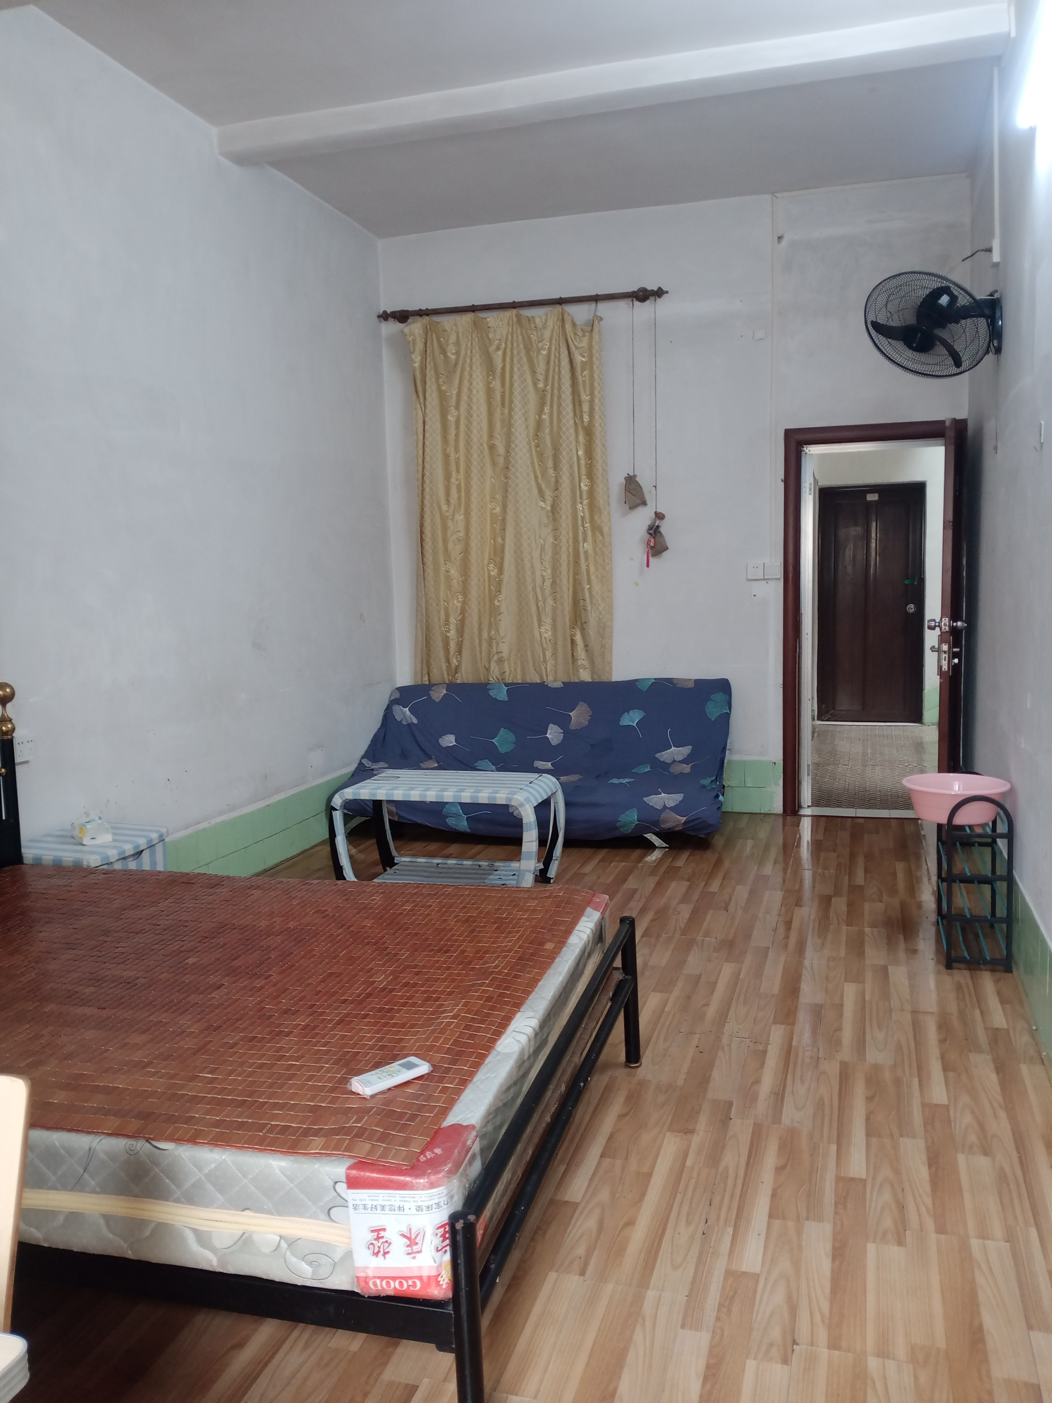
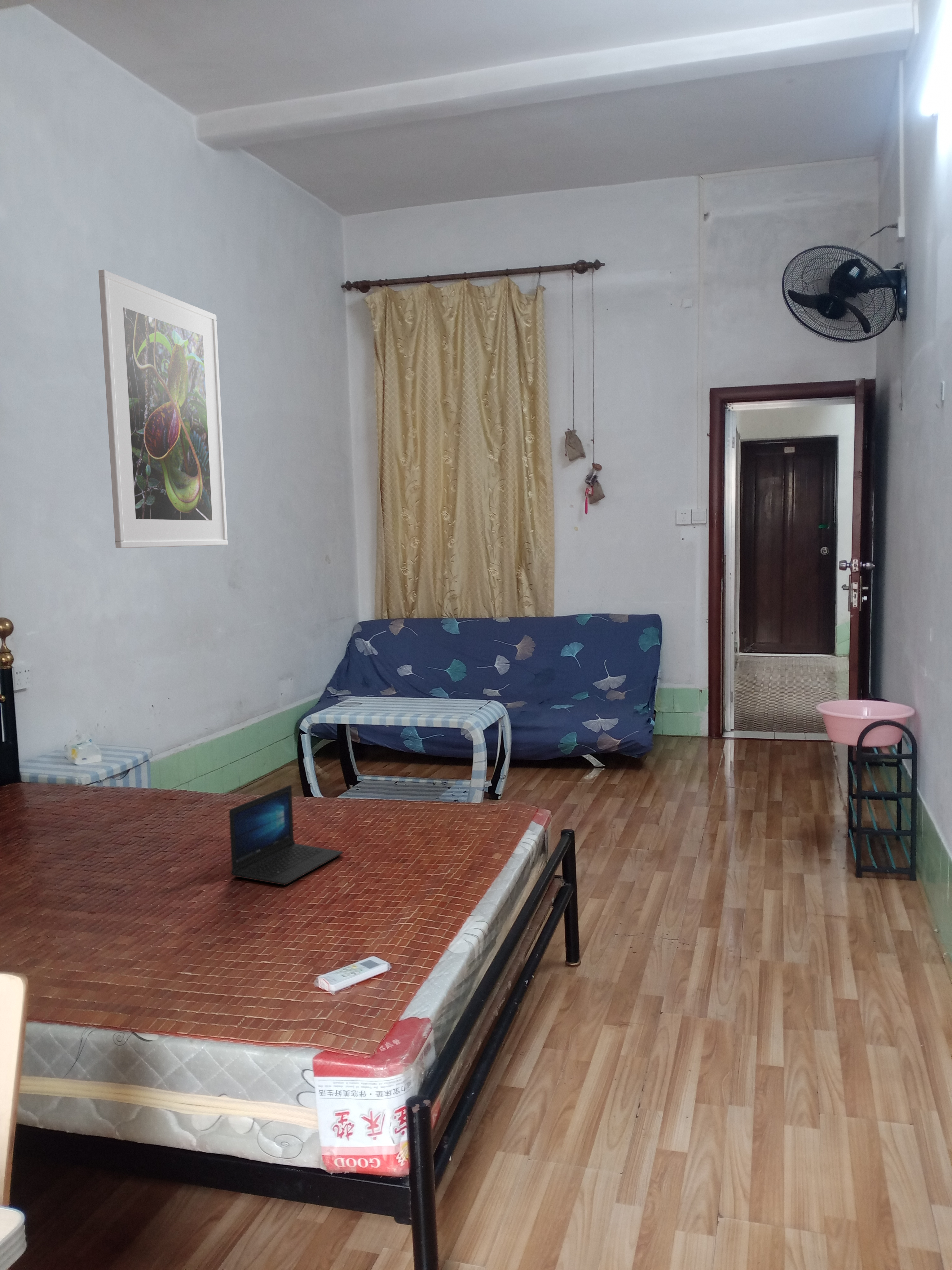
+ laptop (287, 833)
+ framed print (170, 422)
